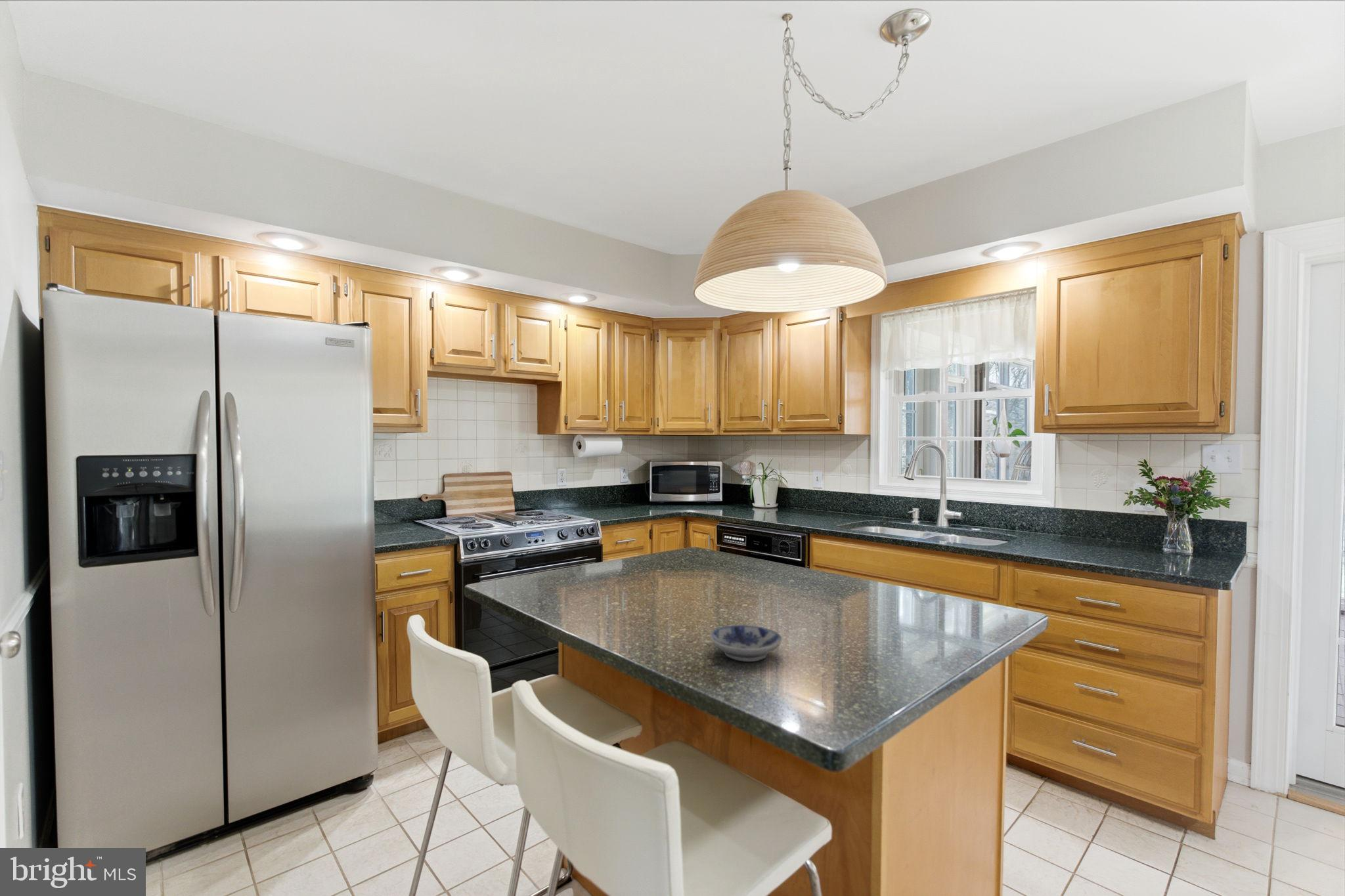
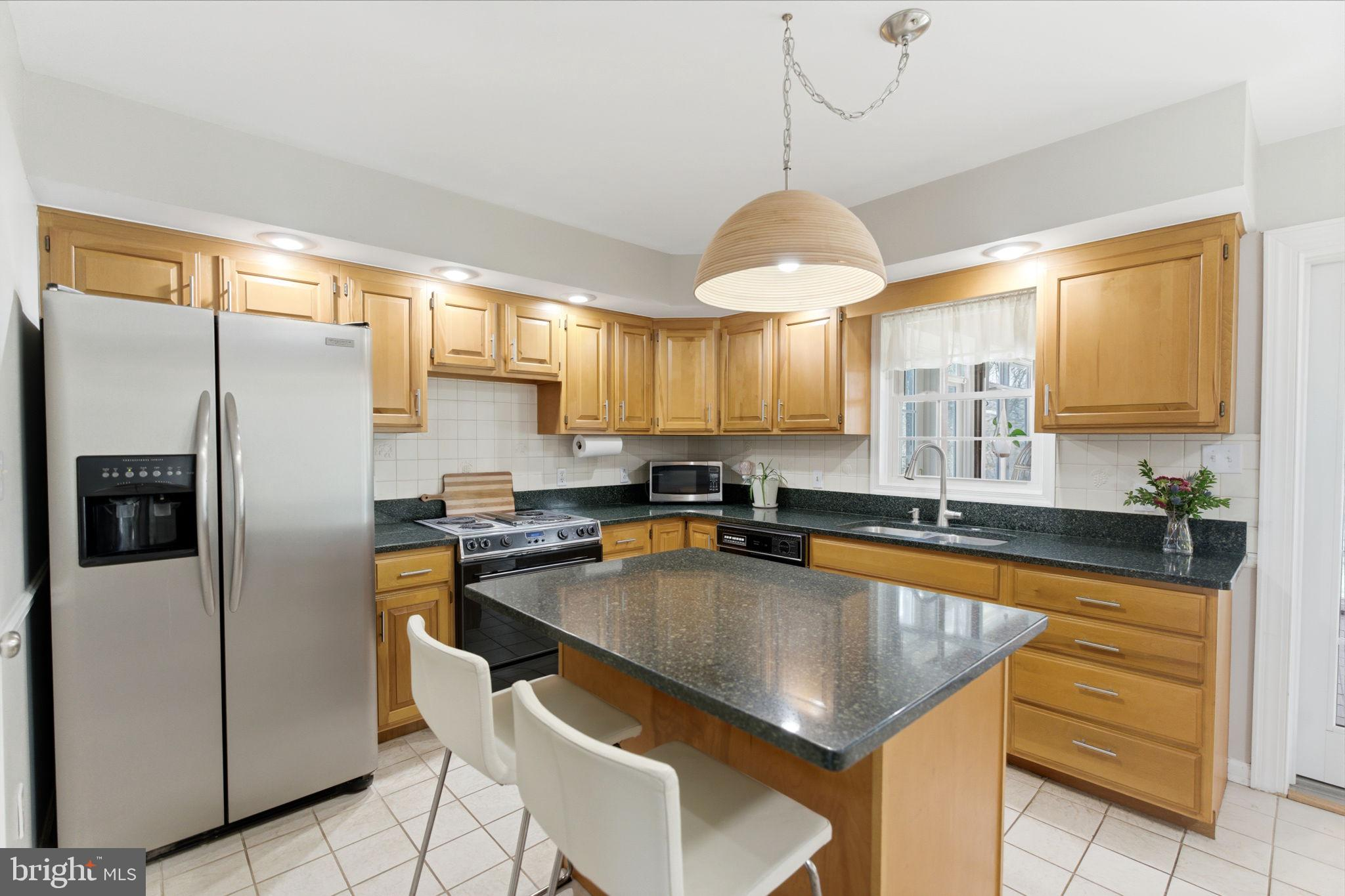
- bowl (745, 645)
